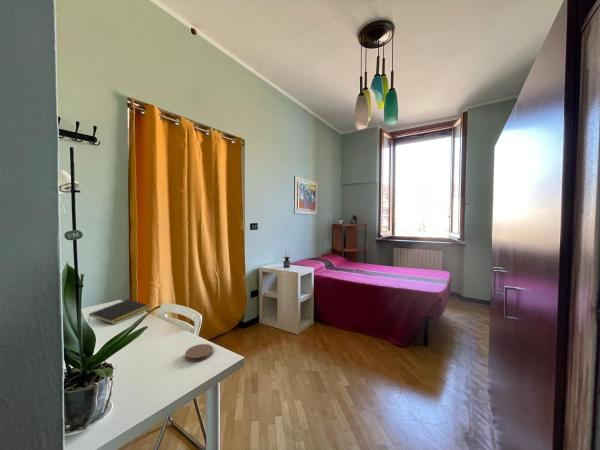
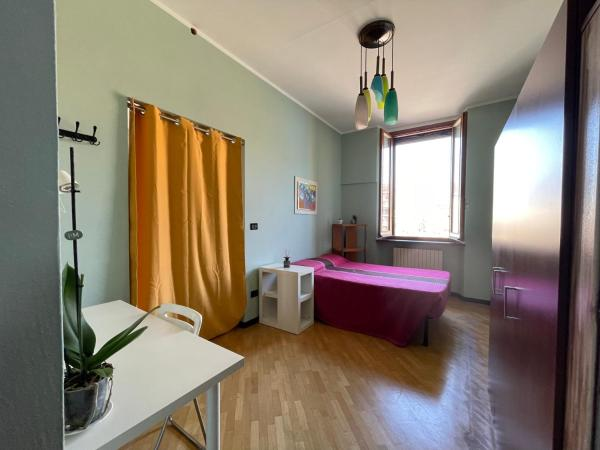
- coaster (199, 352)
- notepad (122, 310)
